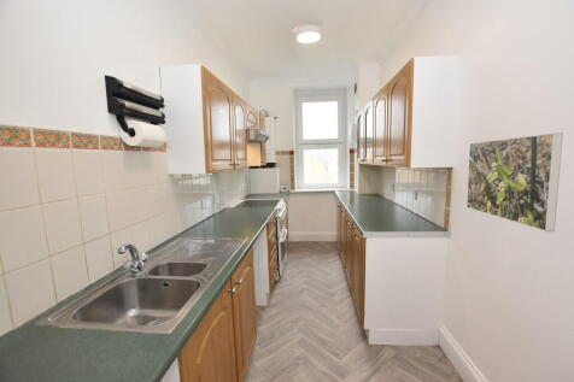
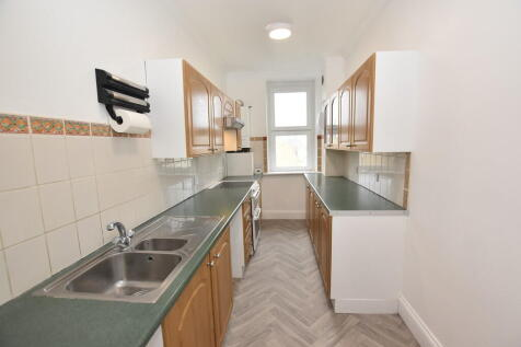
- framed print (503, 178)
